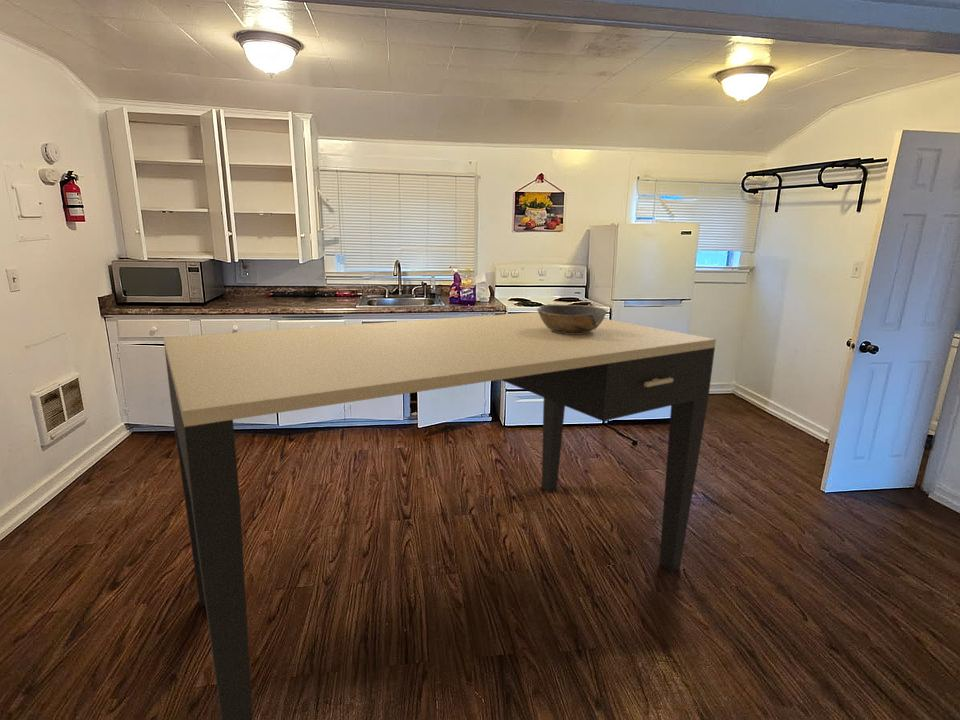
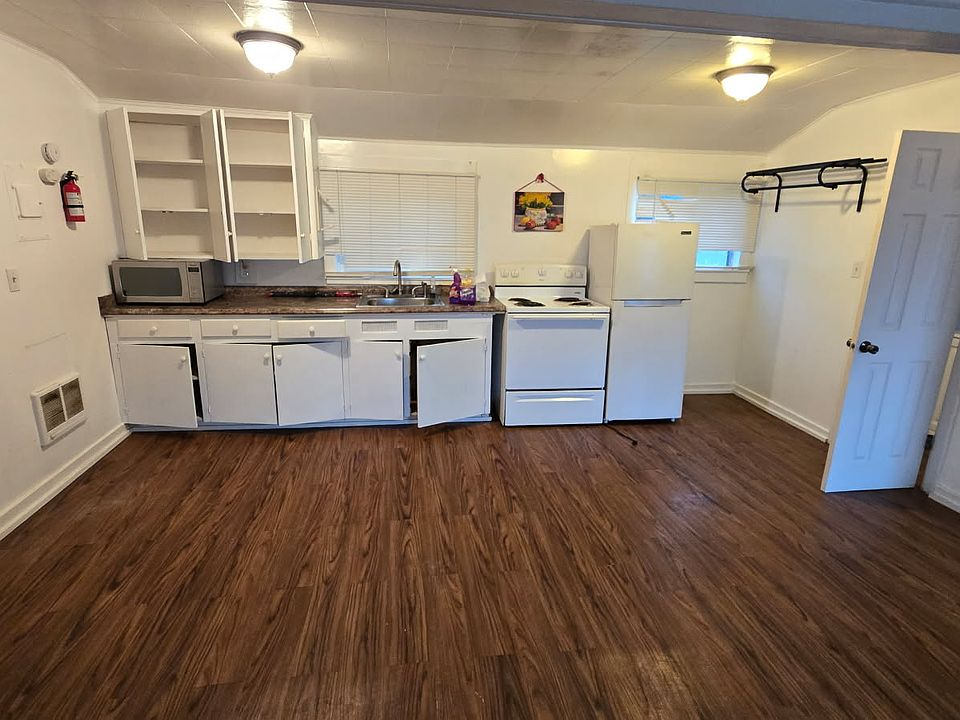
- bowl (571, 319)
- dining table (447, 387)
